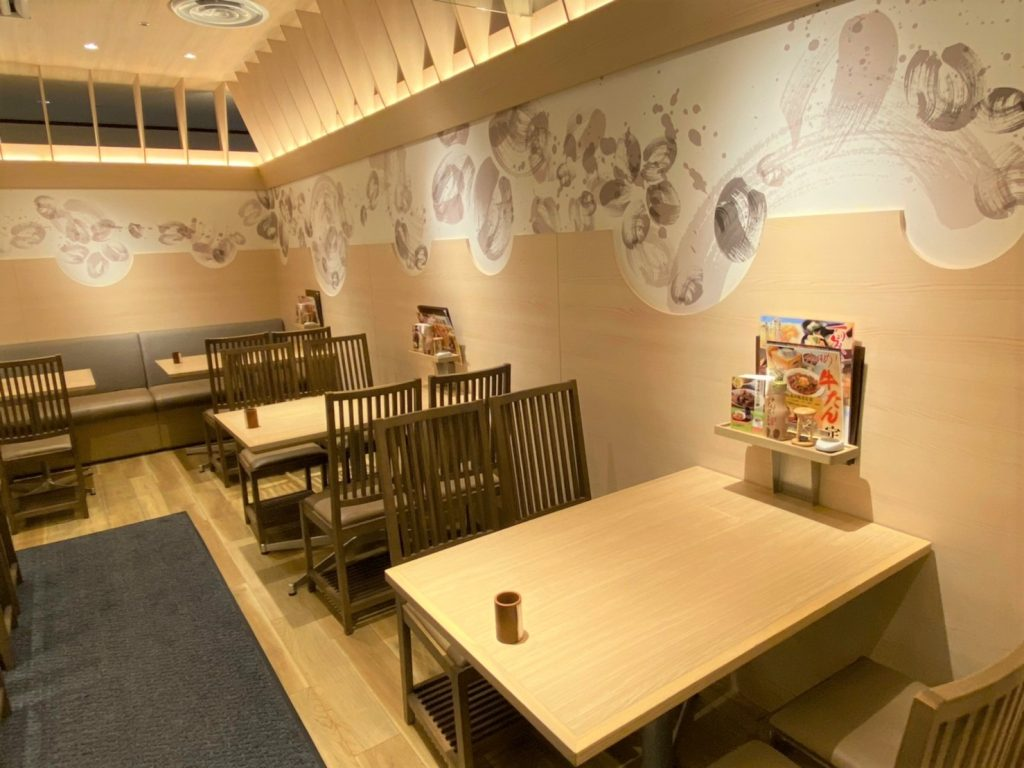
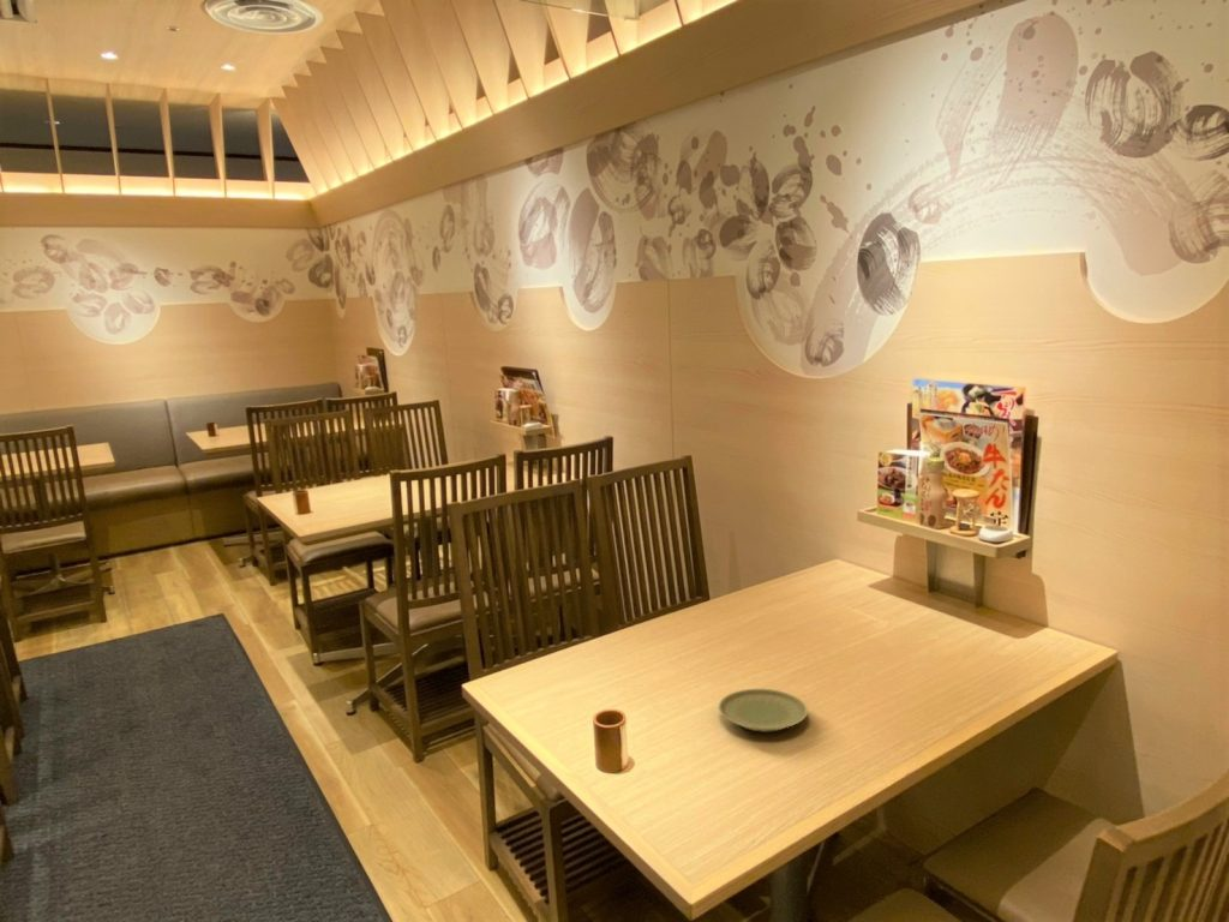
+ plate (762, 712)
